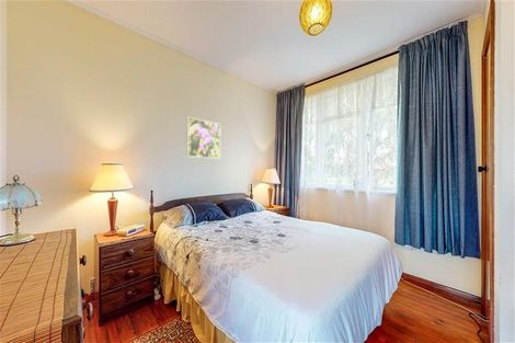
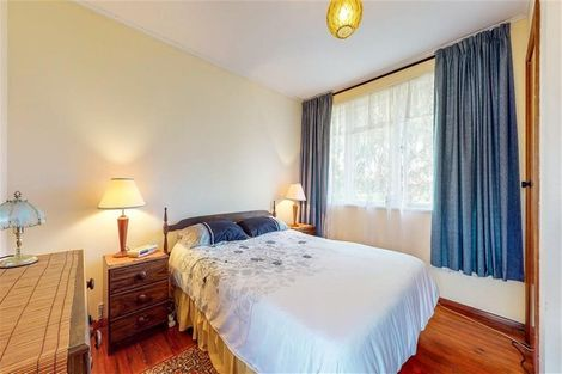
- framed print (204, 139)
